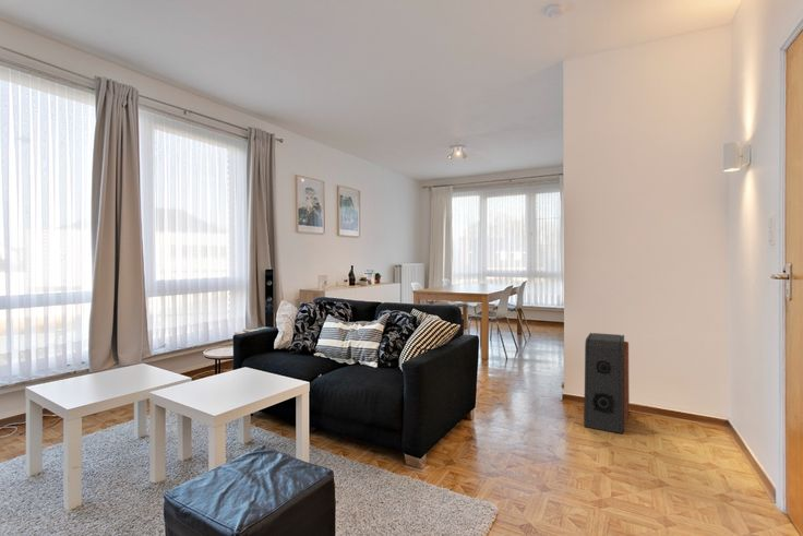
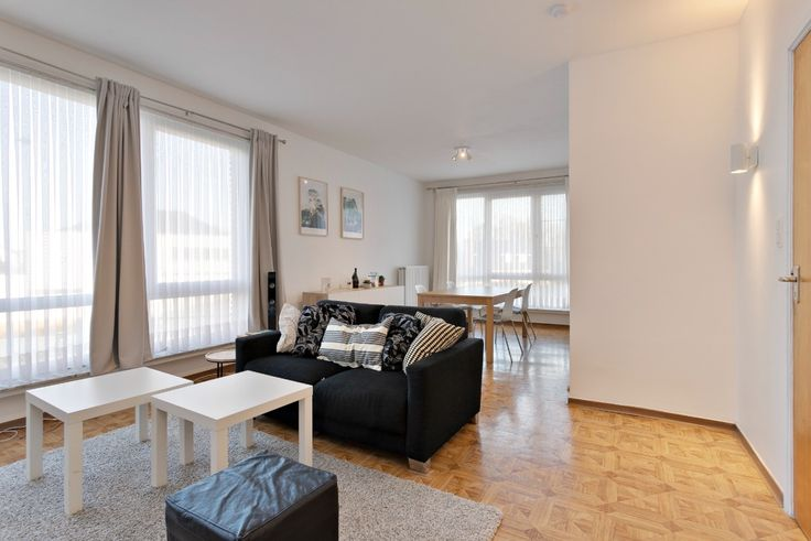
- speaker (604, 379)
